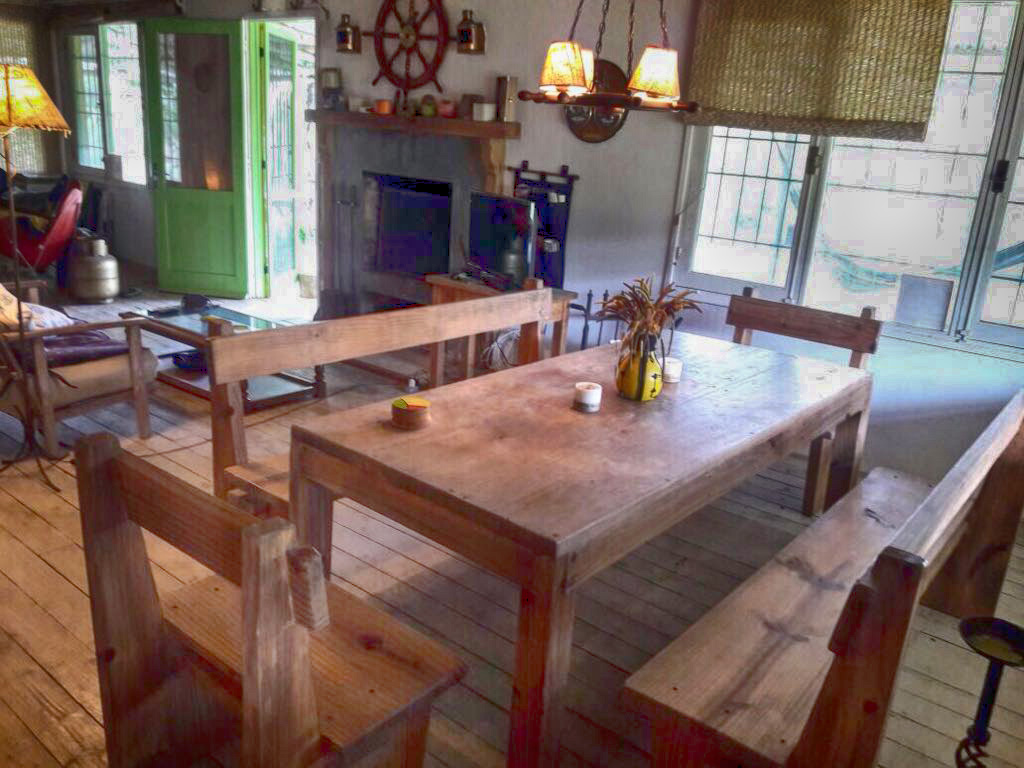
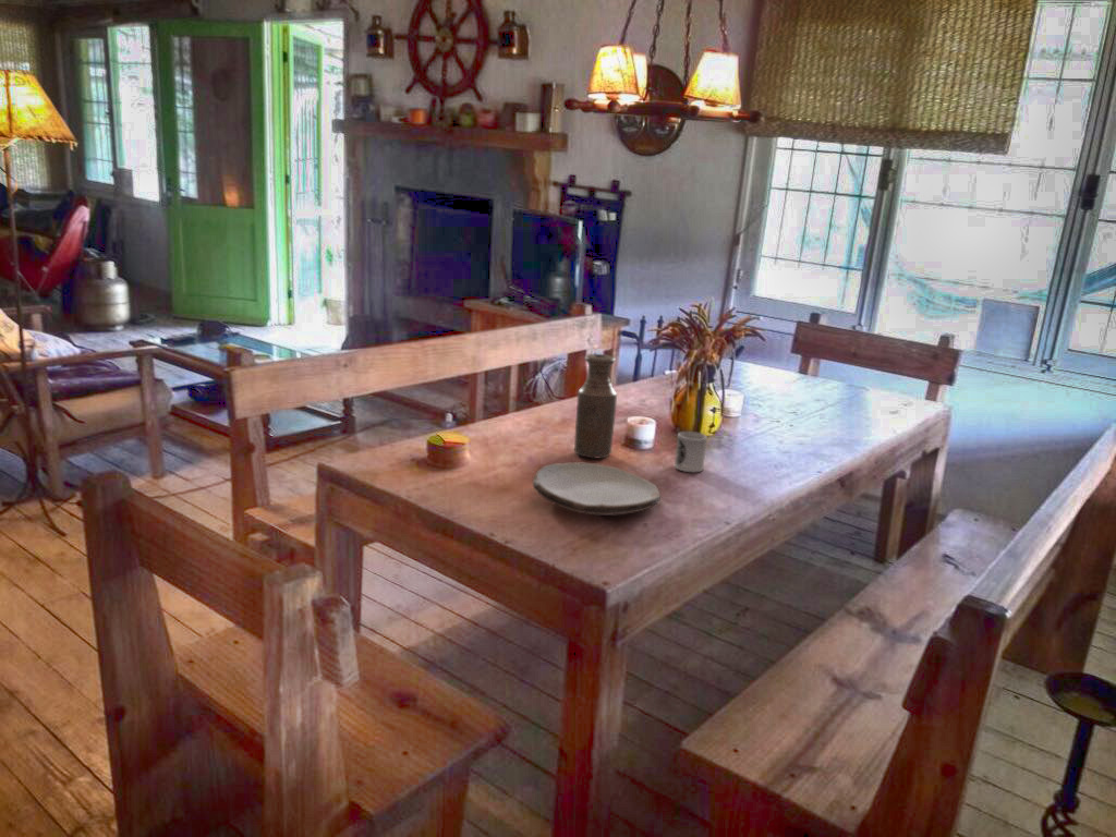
+ cup (688, 449)
+ bottle (596, 405)
+ plate (596, 489)
